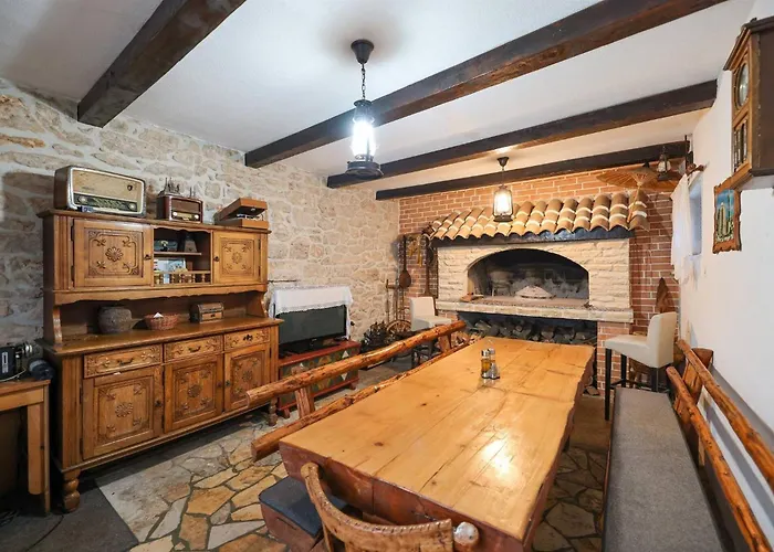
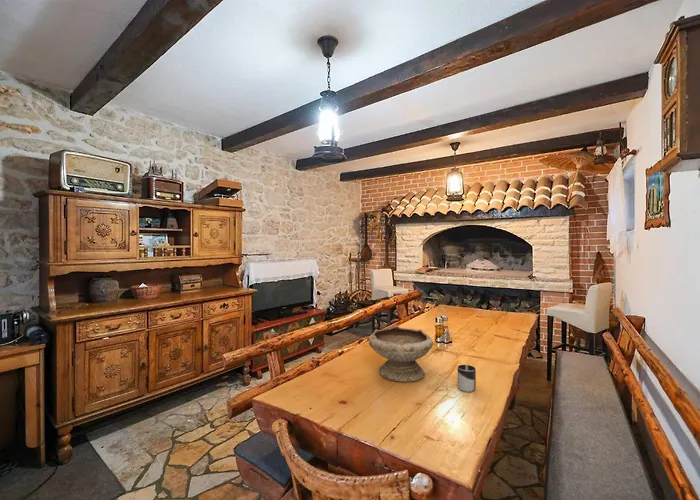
+ bowl (400, 352)
+ cup (467, 377)
